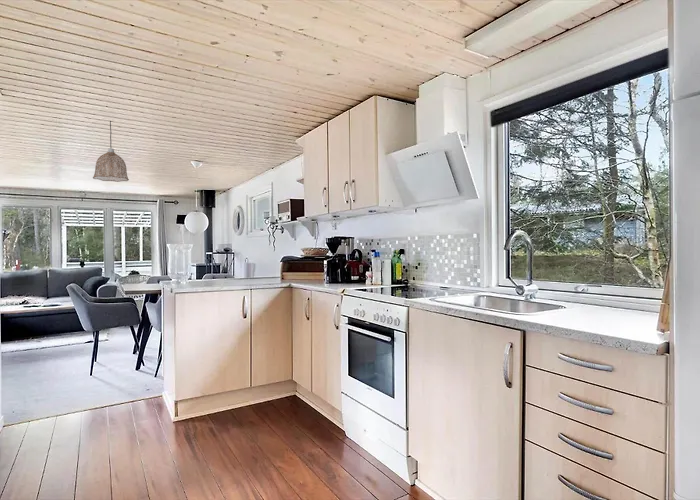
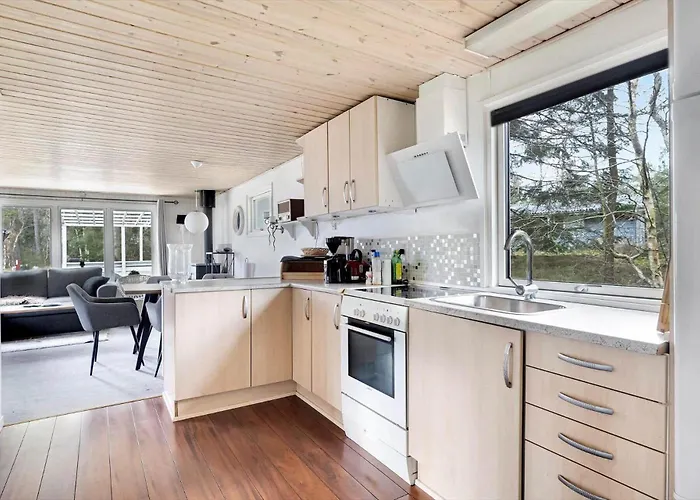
- pendant lamp (110, 150)
